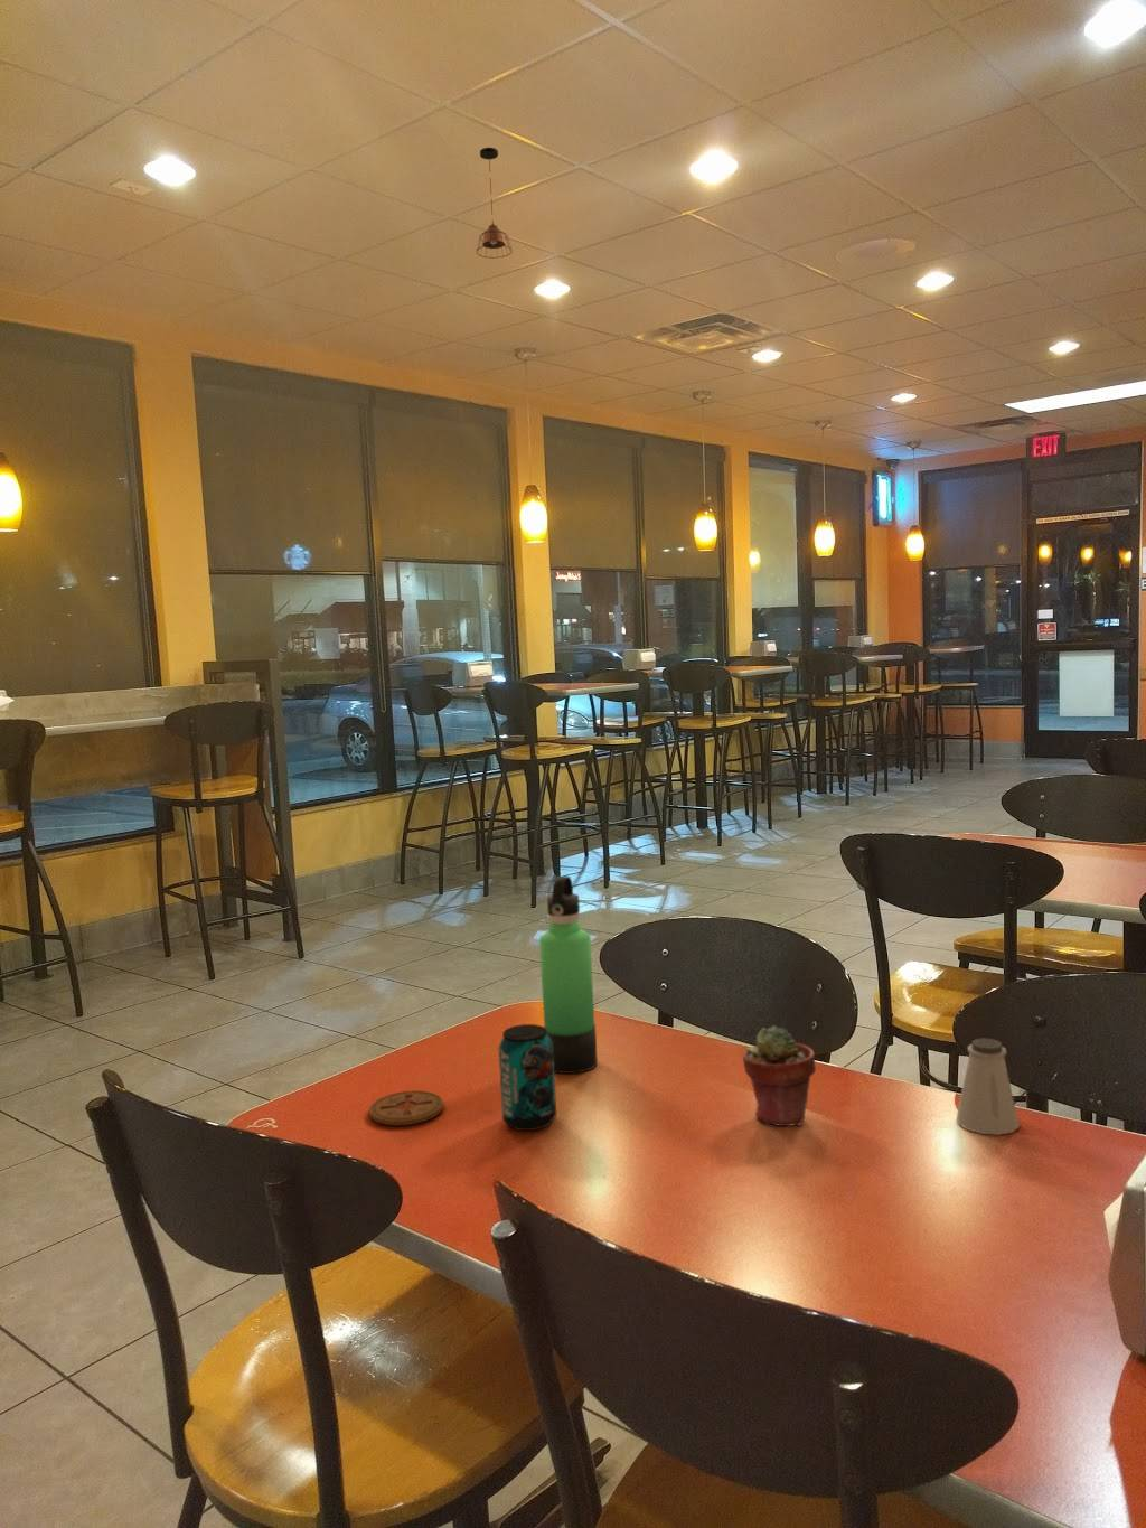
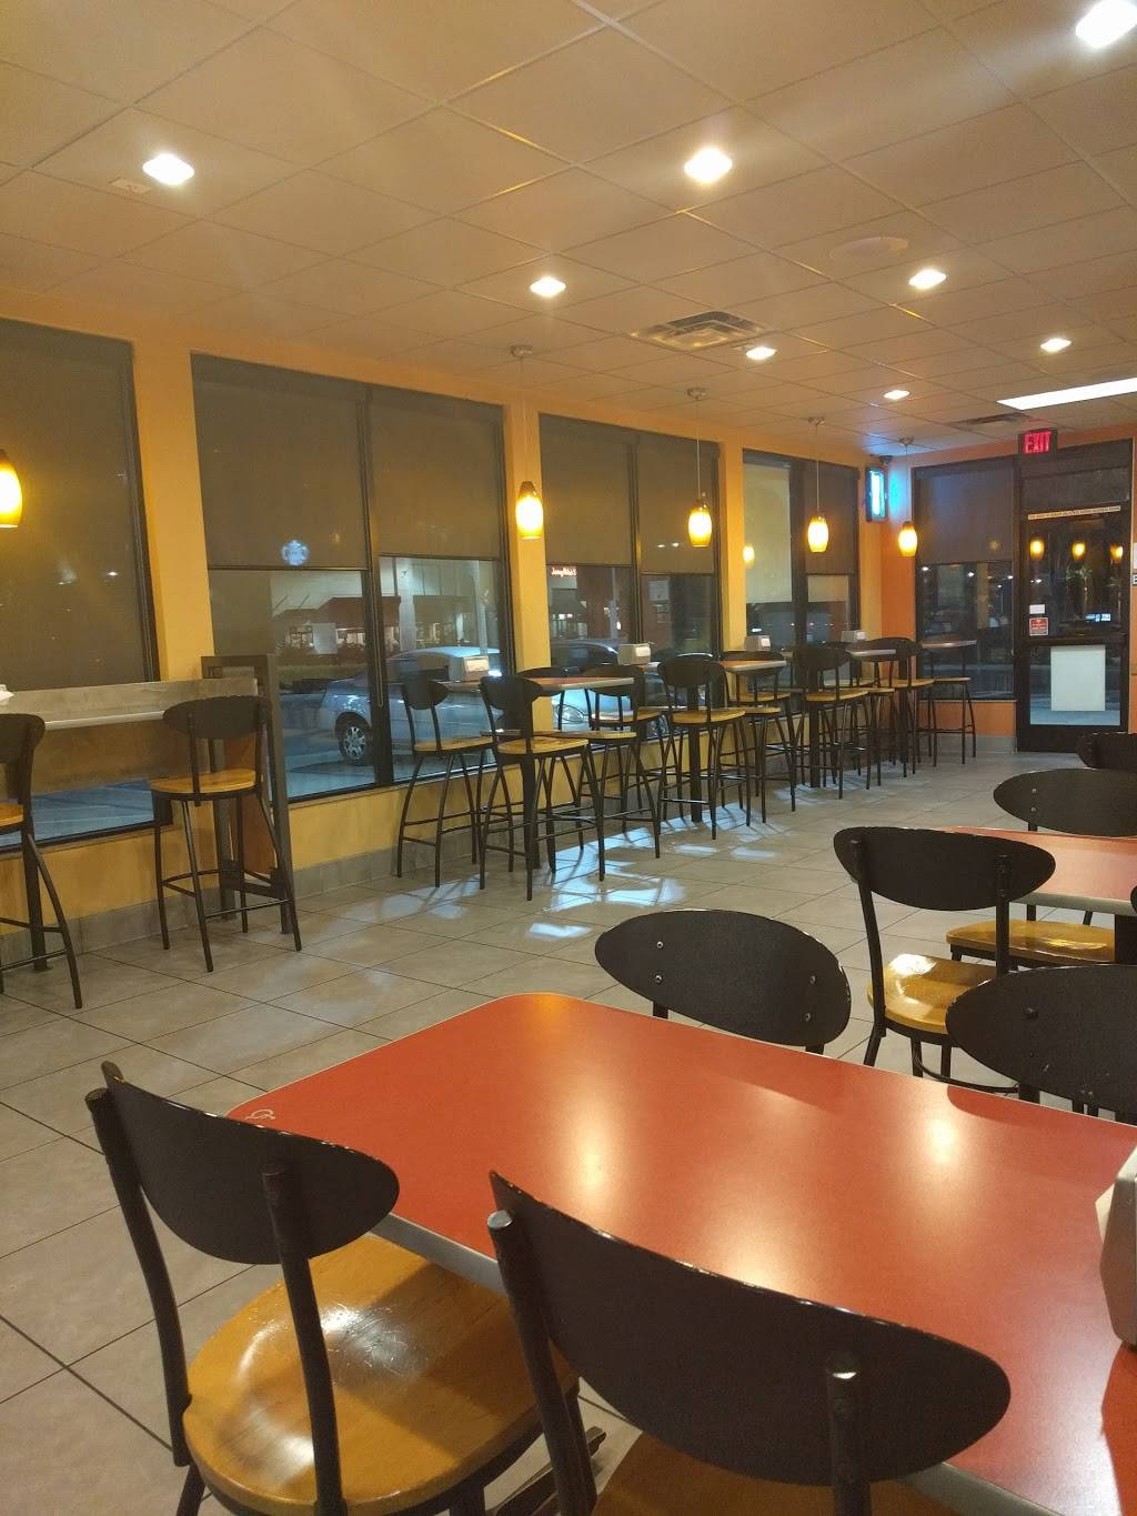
- beverage can (527, 1075)
- coaster (406, 1107)
- pendant light (491, 201)
- potted succulent (779, 1072)
- thermos bottle (566, 971)
- saltshaker (987, 1082)
